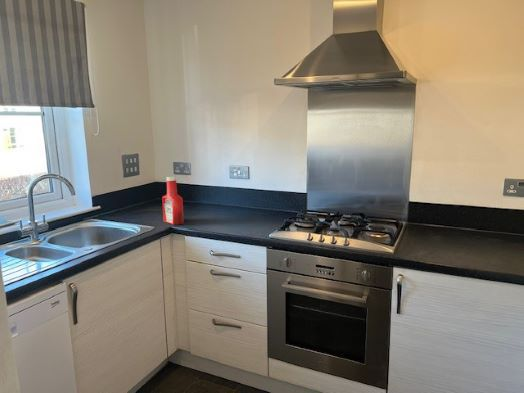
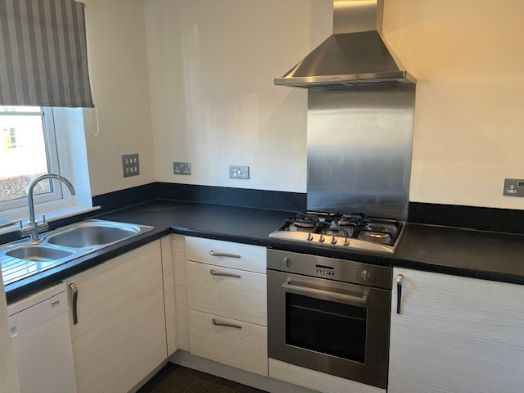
- soap bottle (172, 199)
